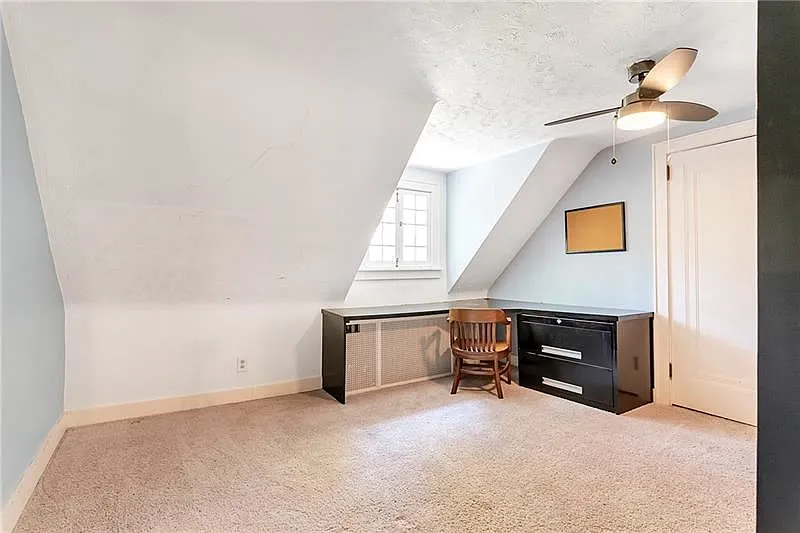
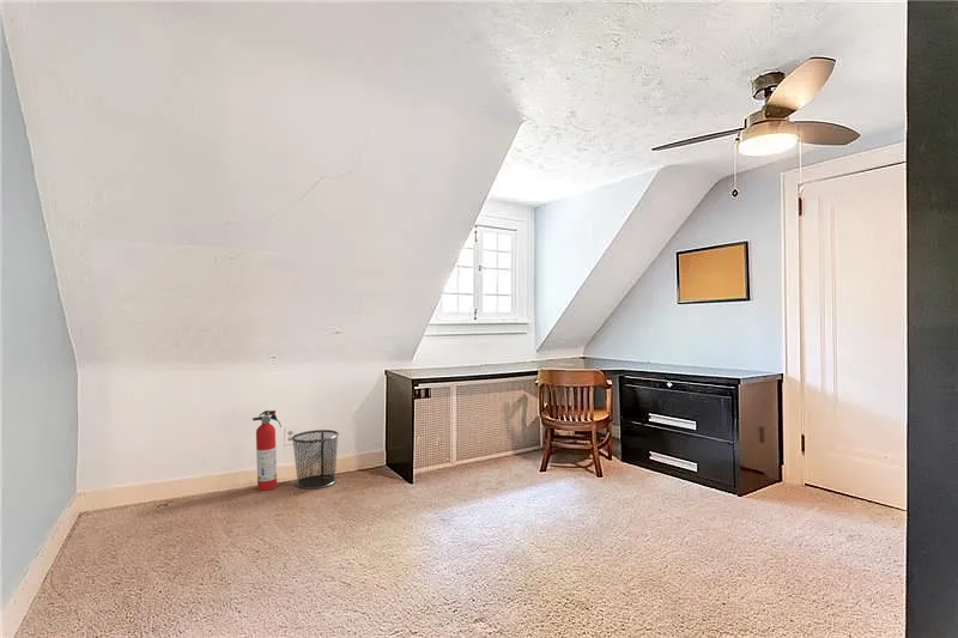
+ waste bin (316, 458)
+ fire extinguisher (267, 449)
